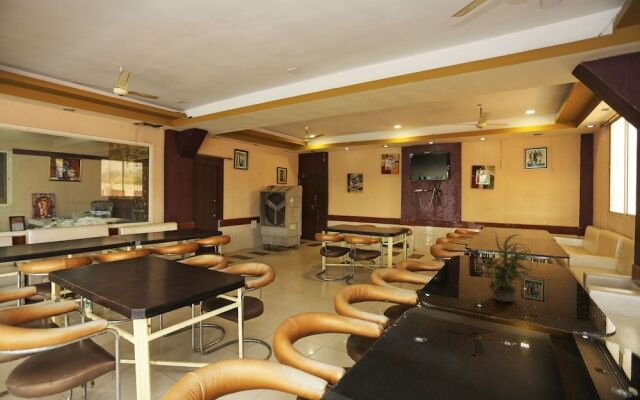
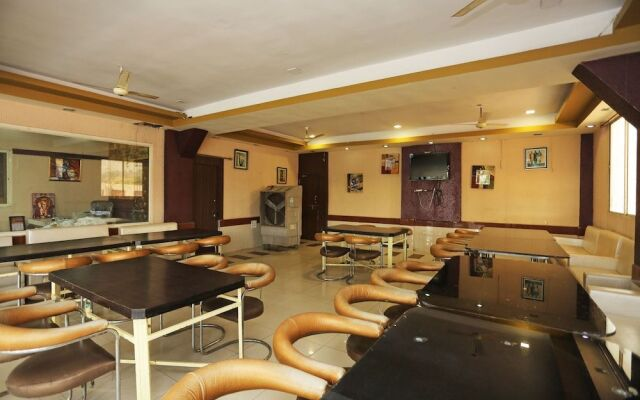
- potted plant (509, 266)
